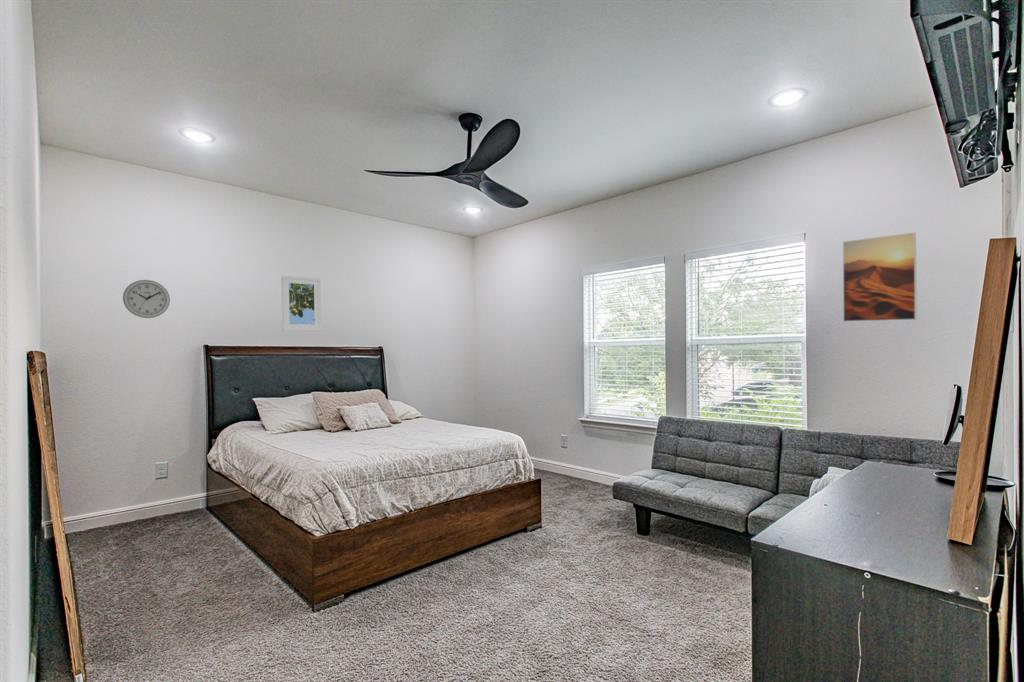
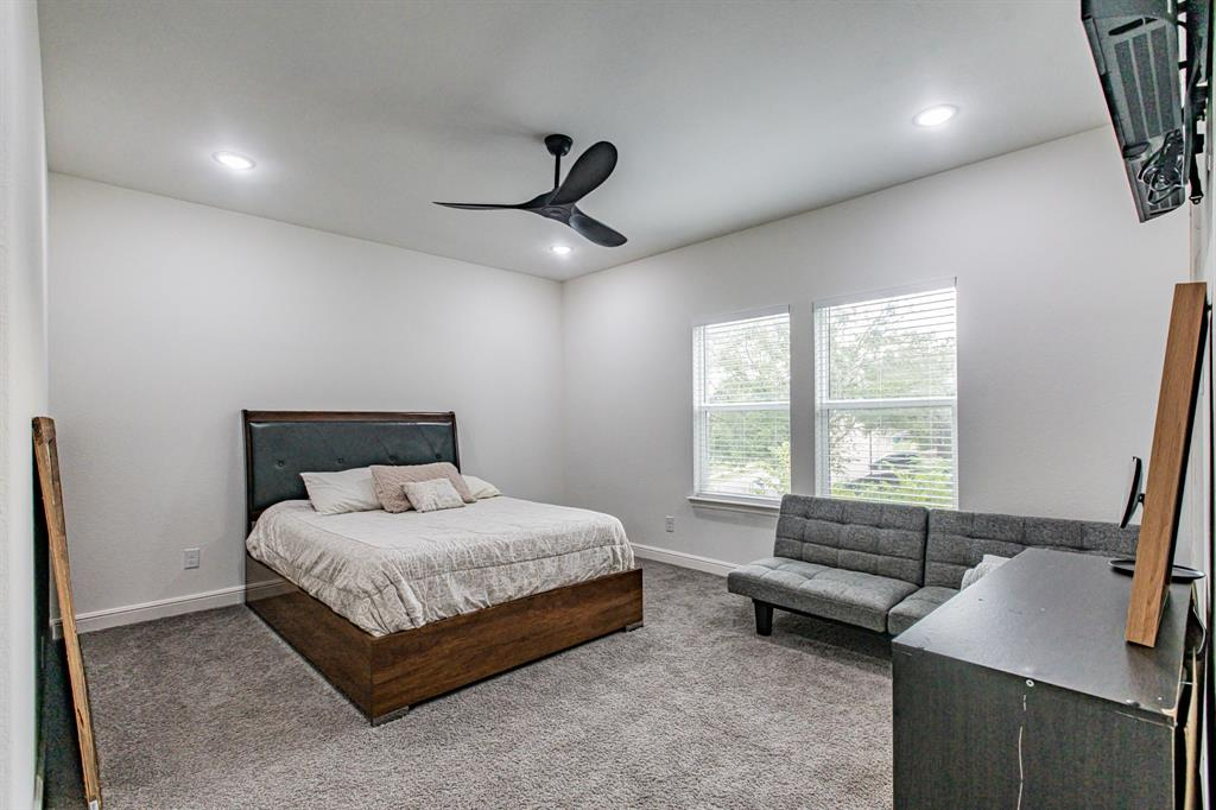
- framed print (878, 279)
- wall clock (147, 298)
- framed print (301, 304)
